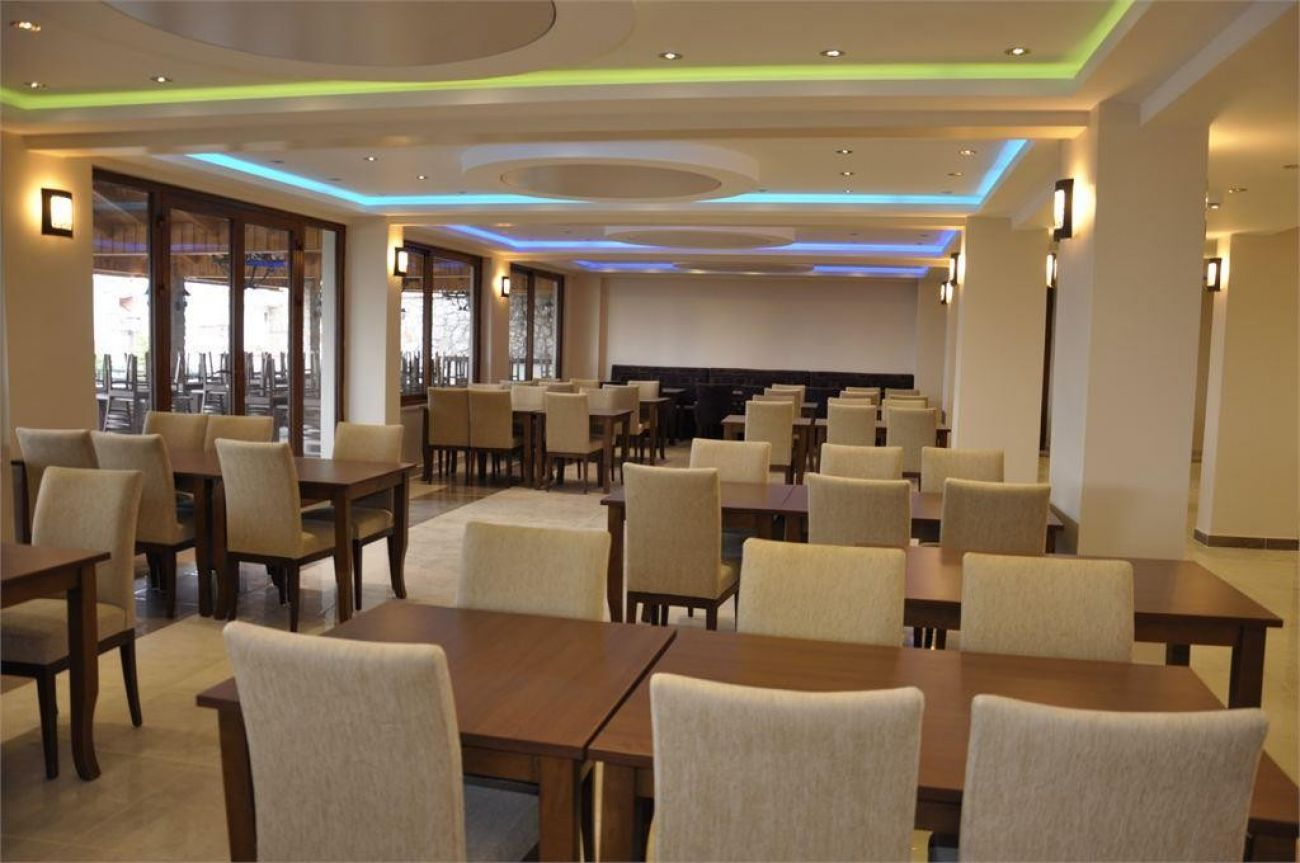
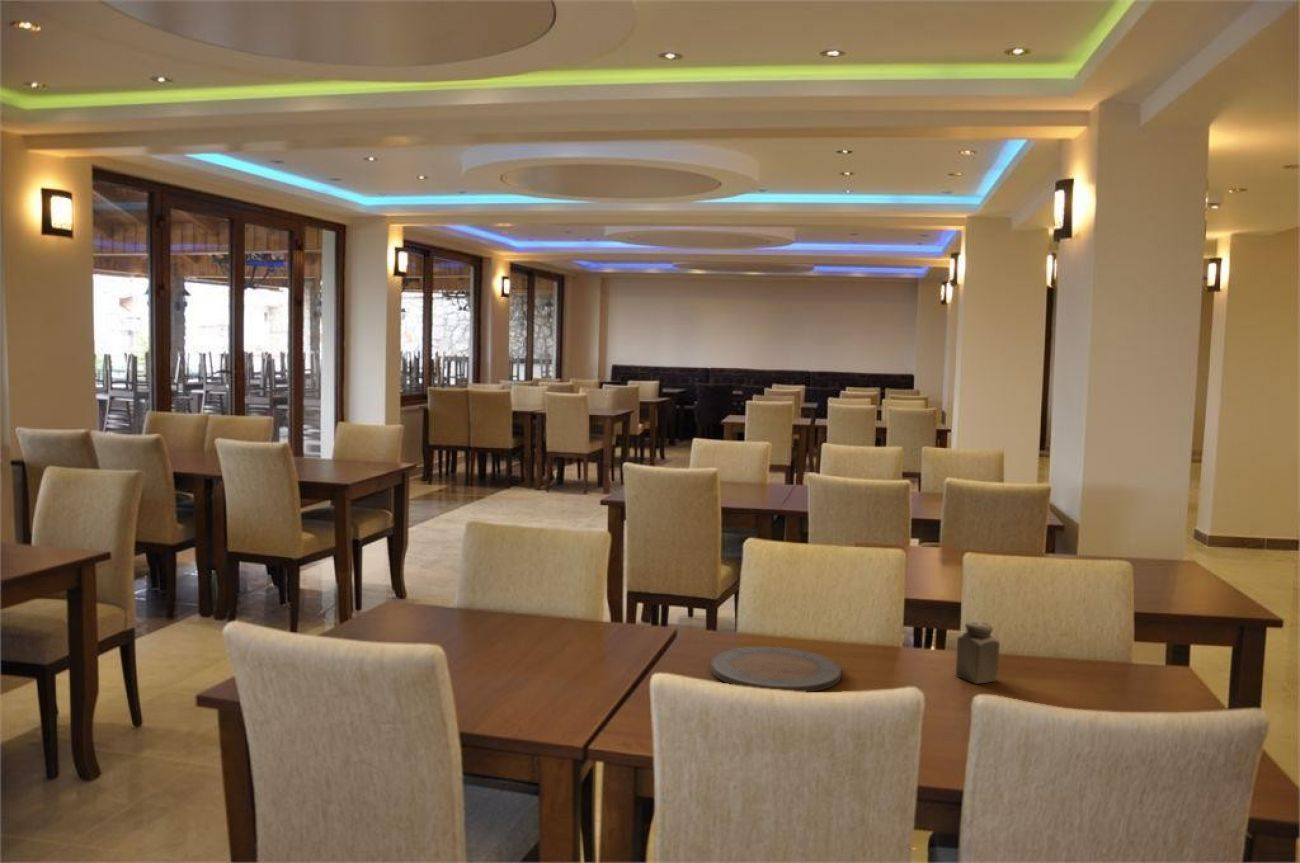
+ salt shaker (977, 650)
+ plate (775, 668)
